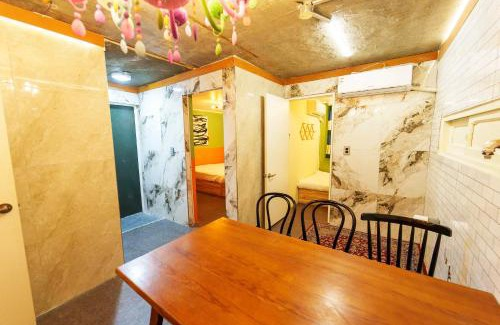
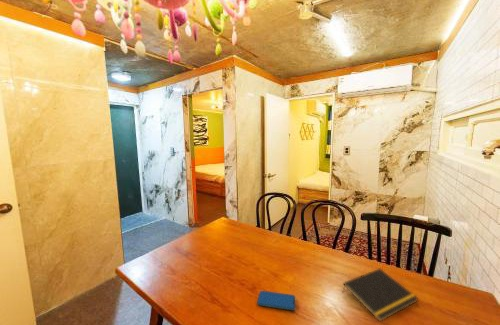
+ notepad (379, 291)
+ smartphone (276, 300)
